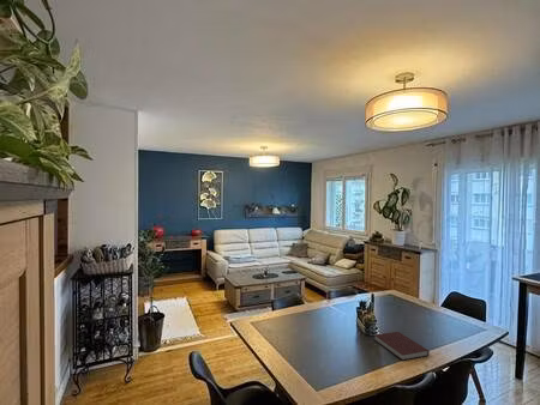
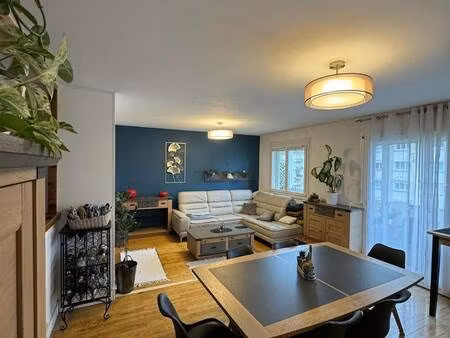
- notebook (400, 344)
